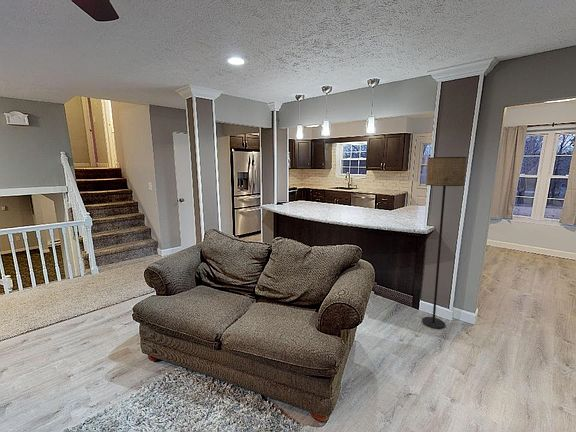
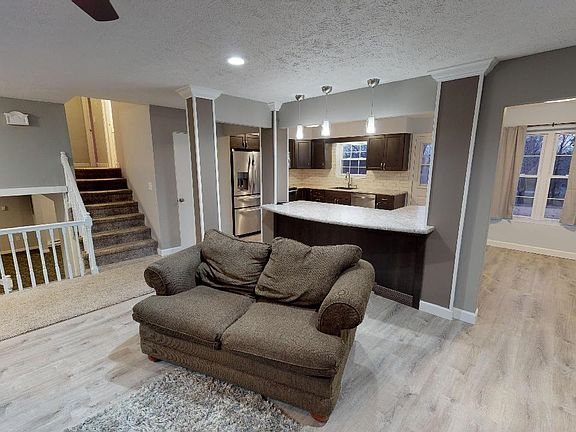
- floor lamp (439, 244)
